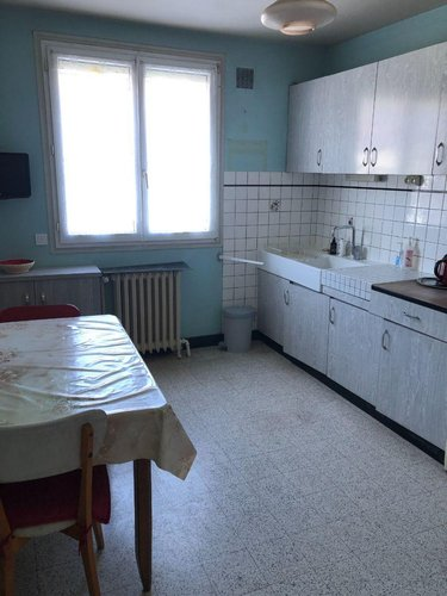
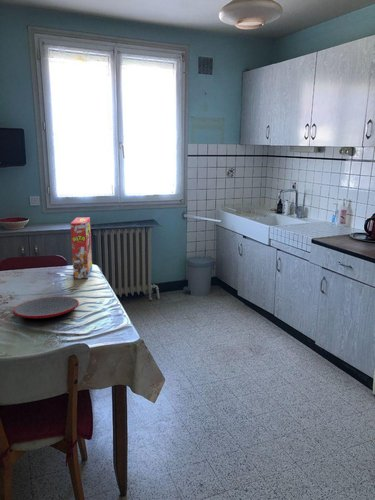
+ cereal box (82, 247)
+ plate (47, 307)
